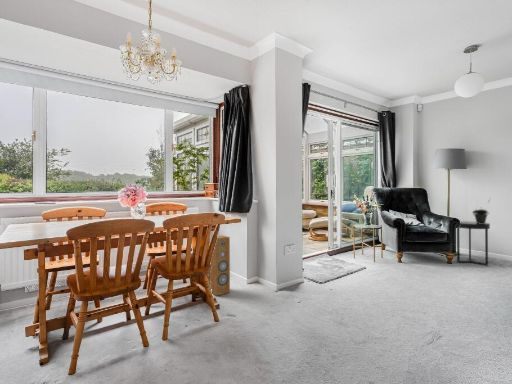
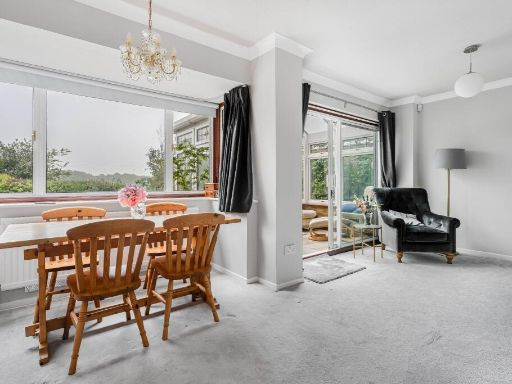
- side table (470, 242)
- potted plant (481, 210)
- speaker (219, 264)
